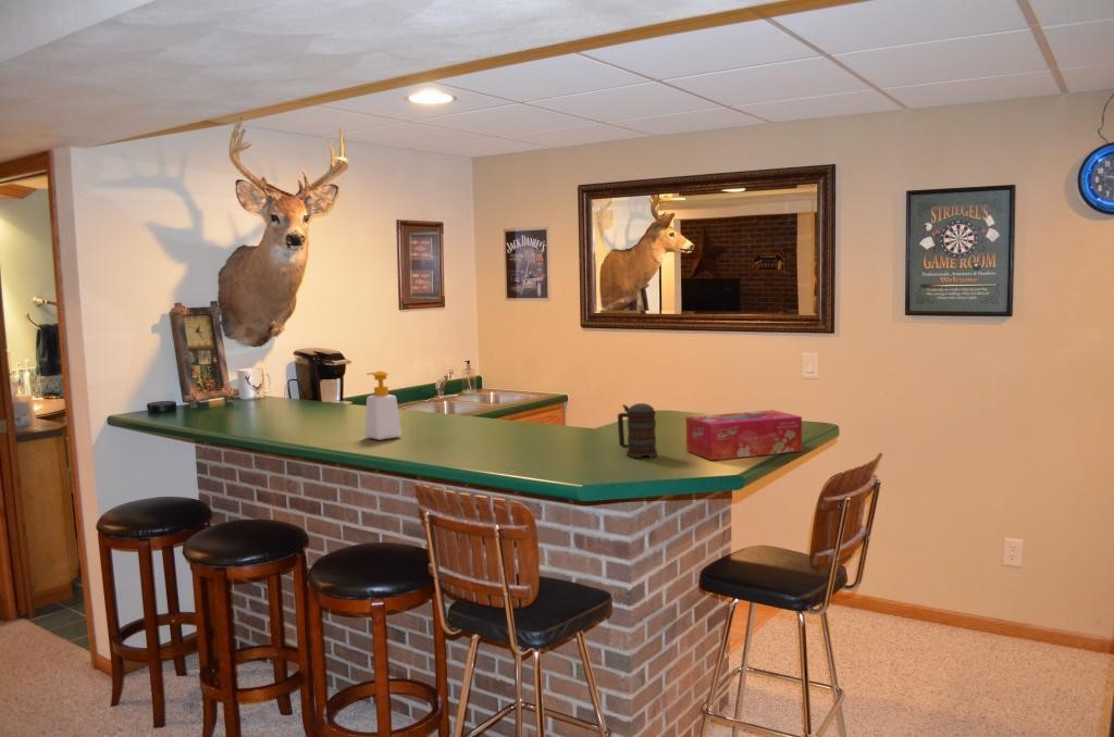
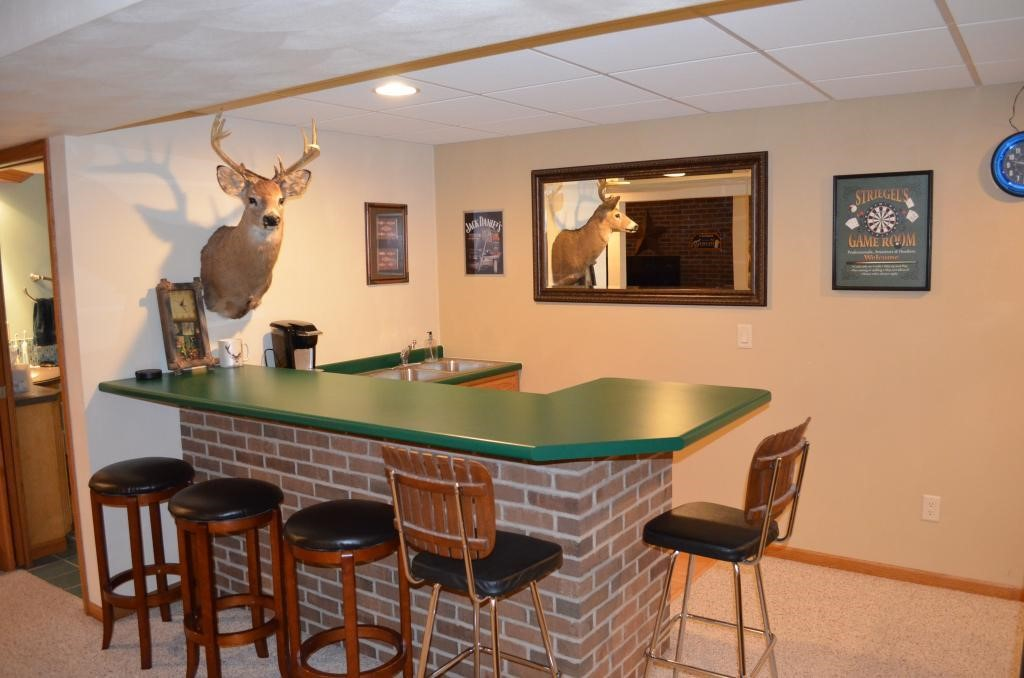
- soap bottle (379, 403)
- tissue box (743, 434)
- beer mug (635, 428)
